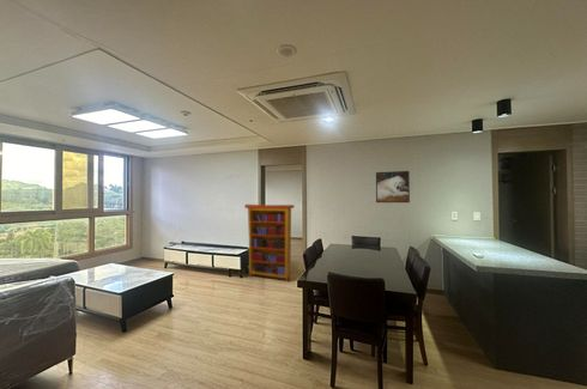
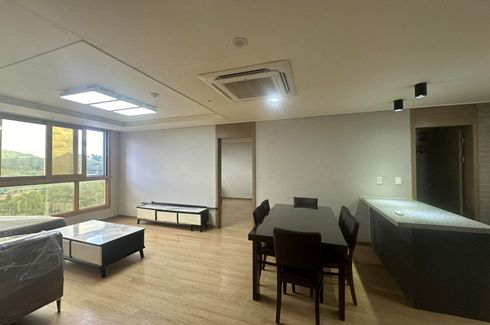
- bookcase (270, 241)
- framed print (392, 187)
